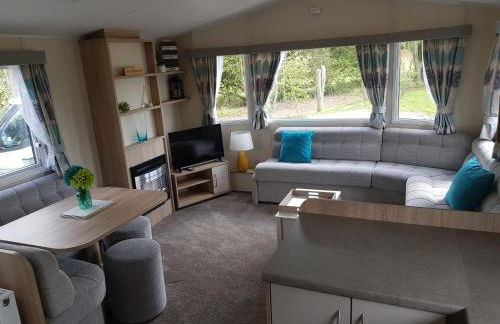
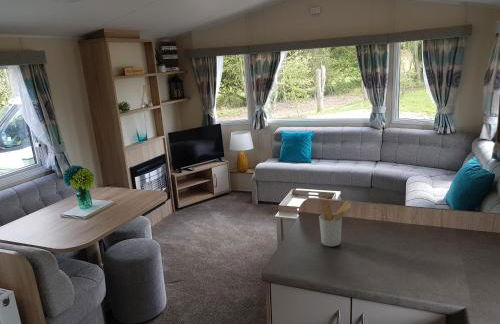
+ utensil holder (336, 222)
